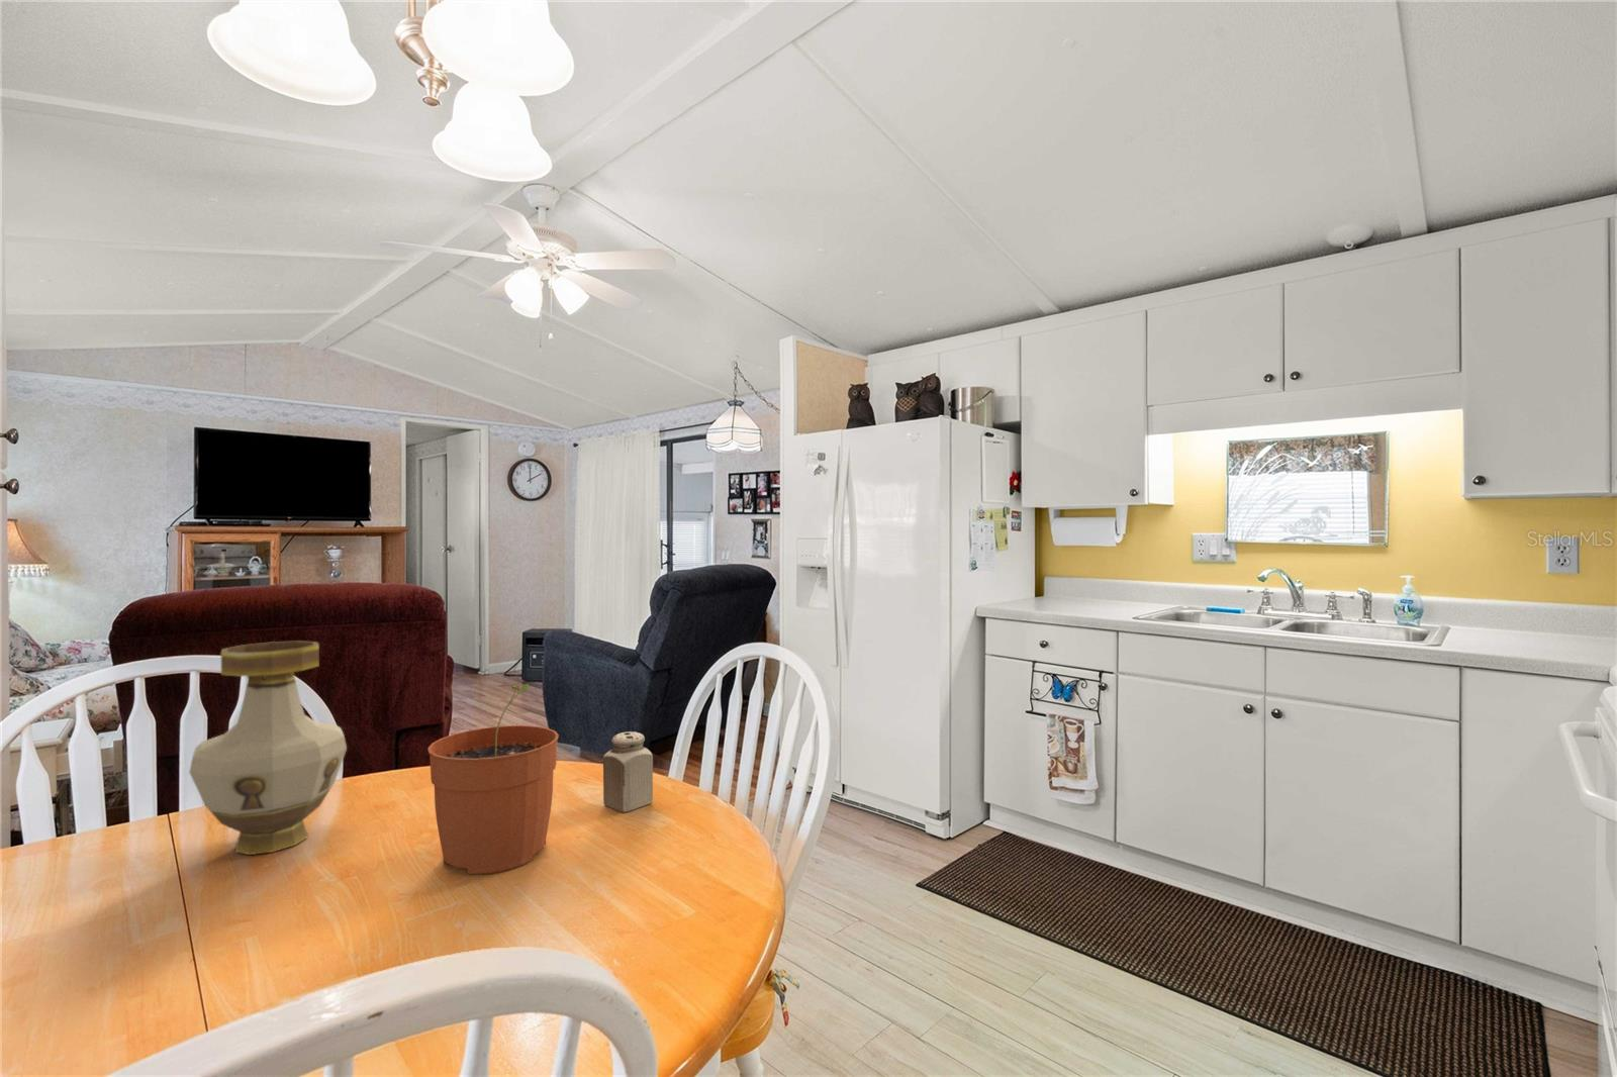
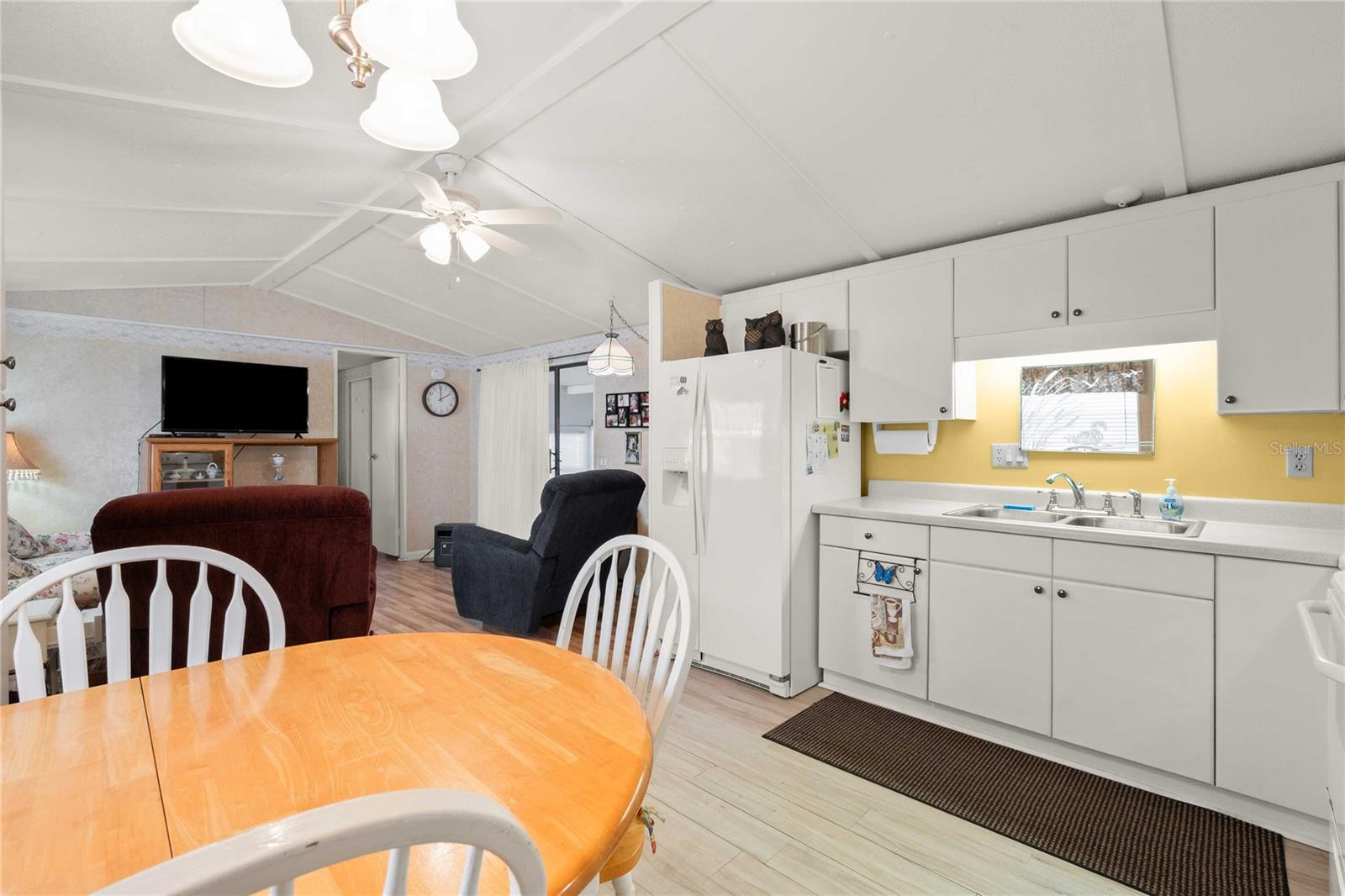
- plant pot (495, 768)
- vase (272, 744)
- salt shaker (628, 769)
